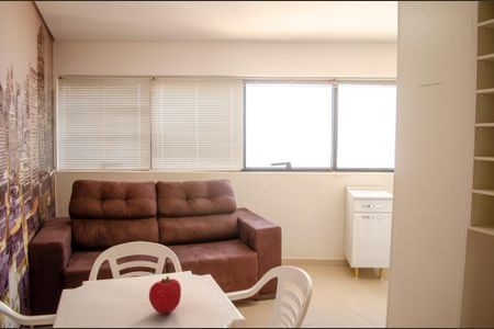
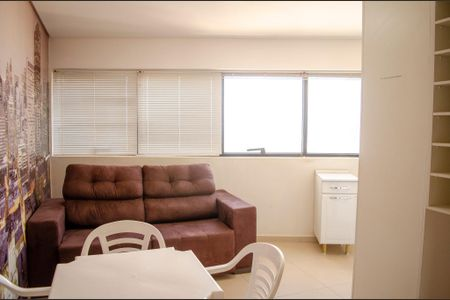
- fruit (165, 294)
